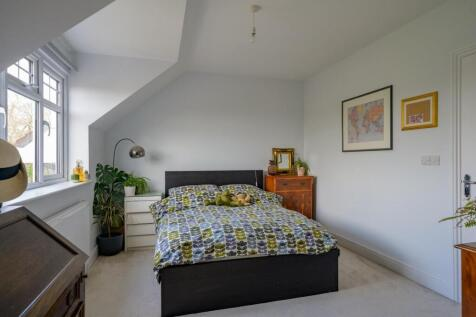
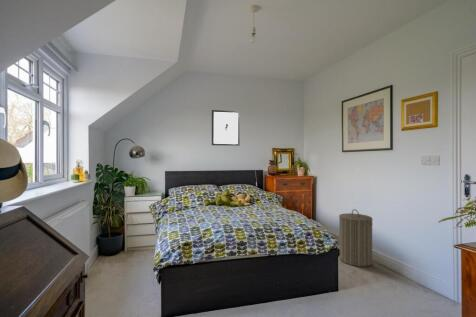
+ wall art (225, 128)
+ laundry hamper (355, 235)
